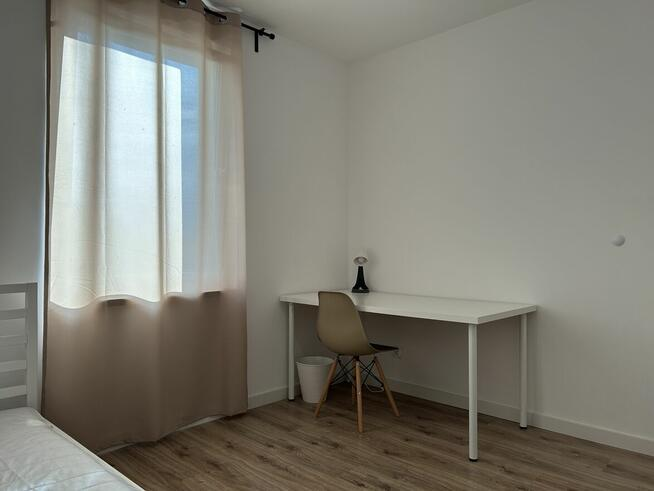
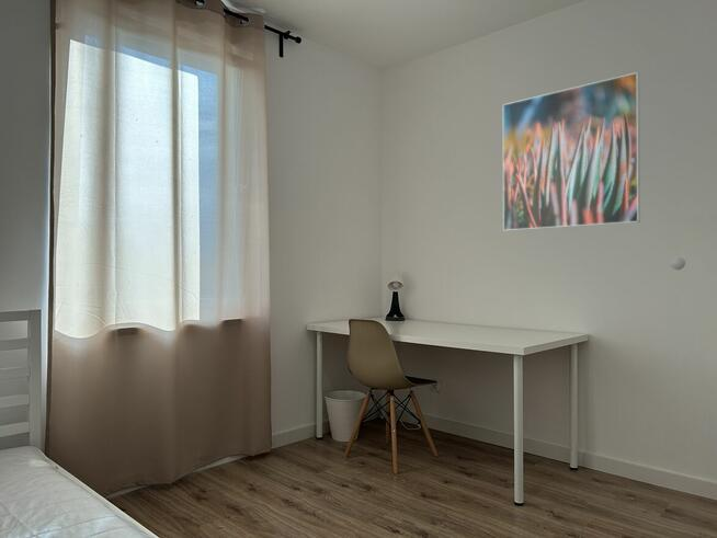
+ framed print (566, 158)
